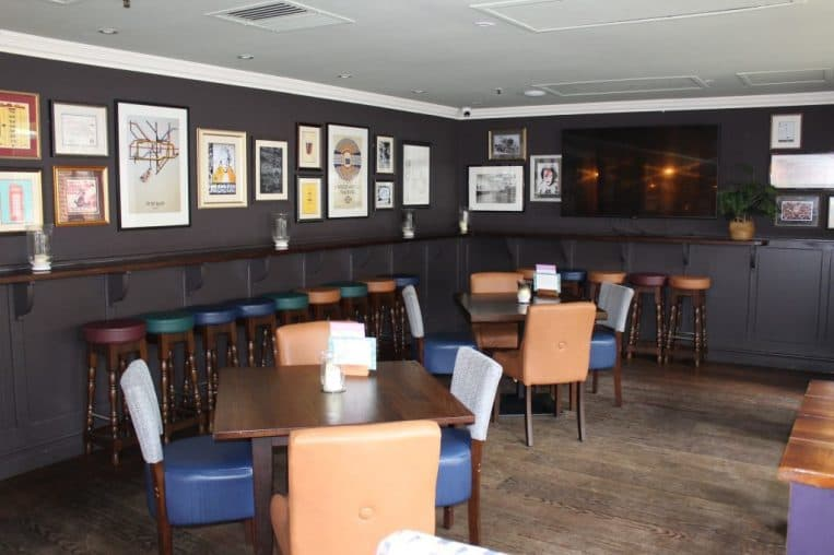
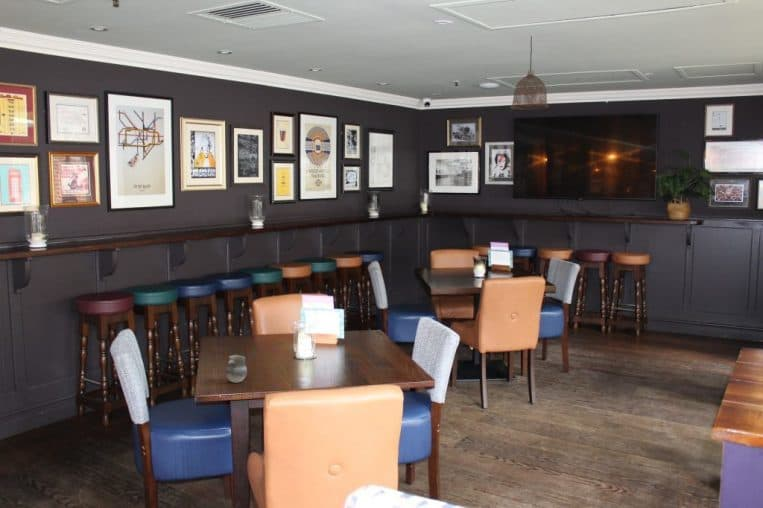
+ cup (235, 369)
+ pendant lamp (530, 72)
